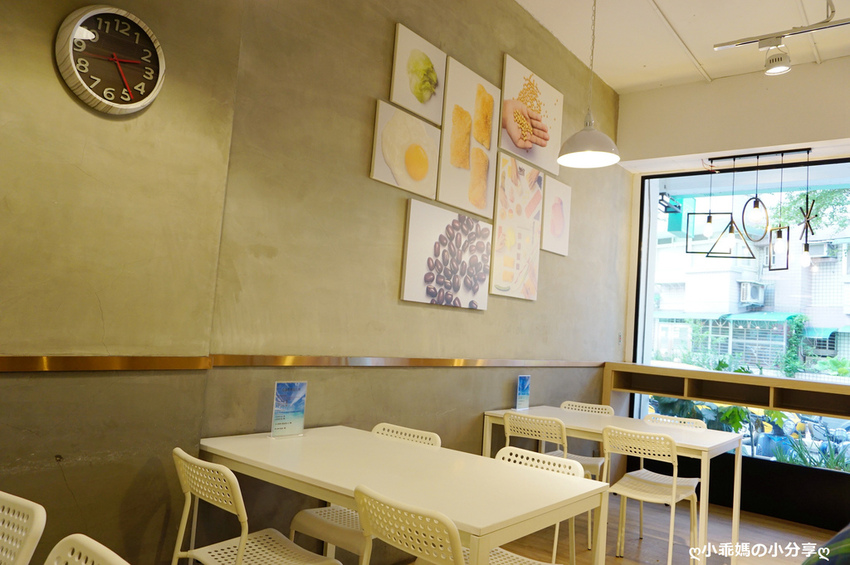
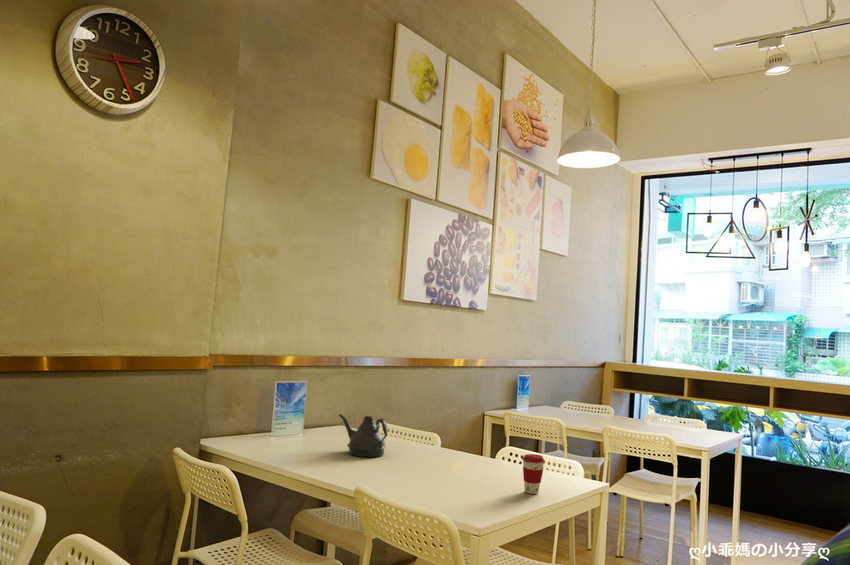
+ coffee cup (532, 473)
+ teapot (362, 433)
